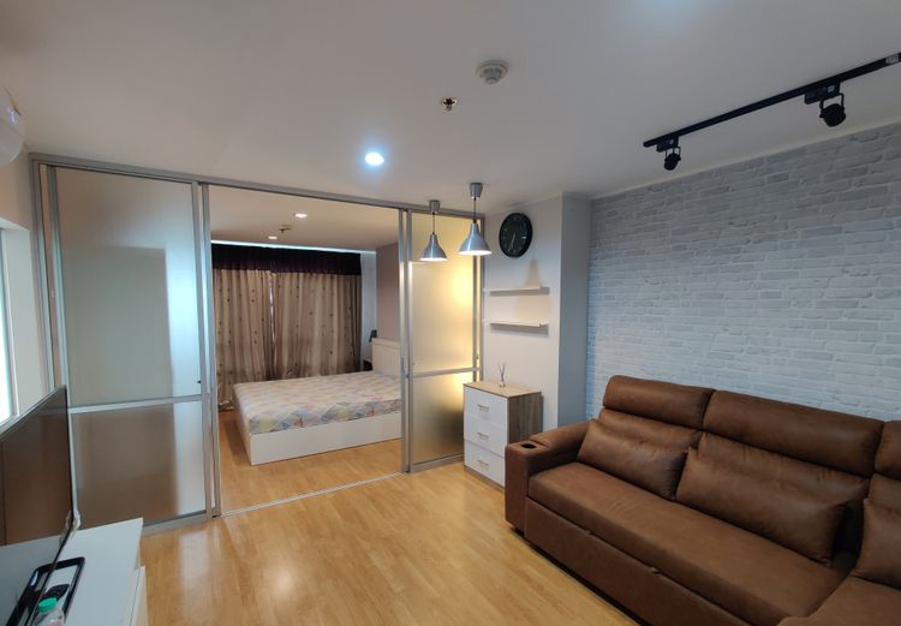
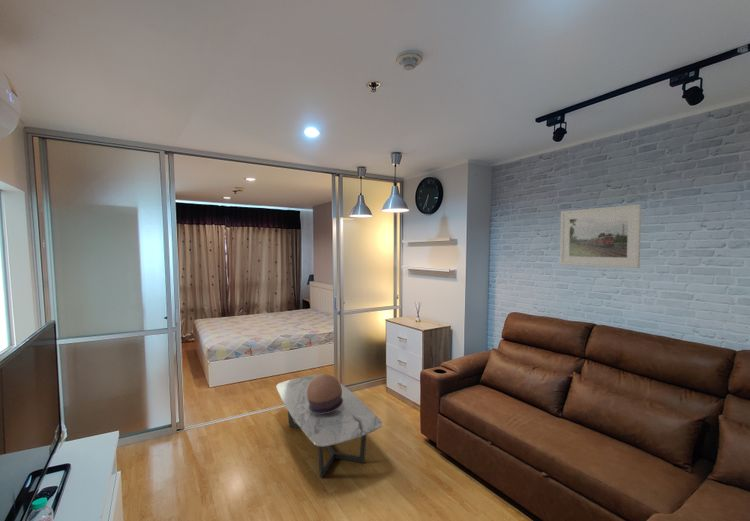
+ coffee table (323, 422)
+ decorative bowl (325, 392)
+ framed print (596, 237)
